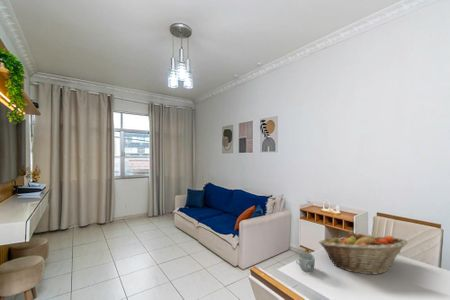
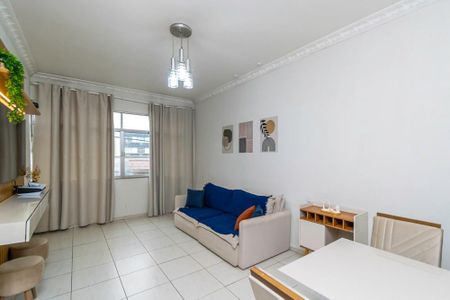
- mug (304, 262)
- fruit basket (360, 247)
